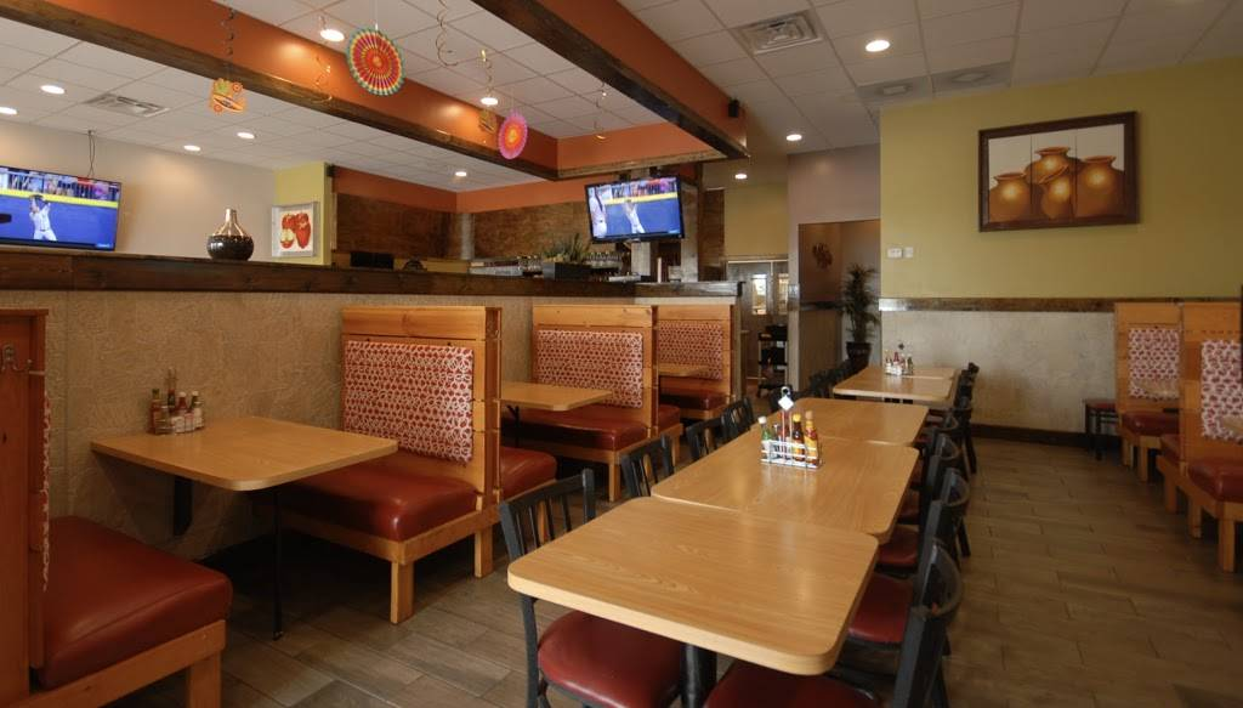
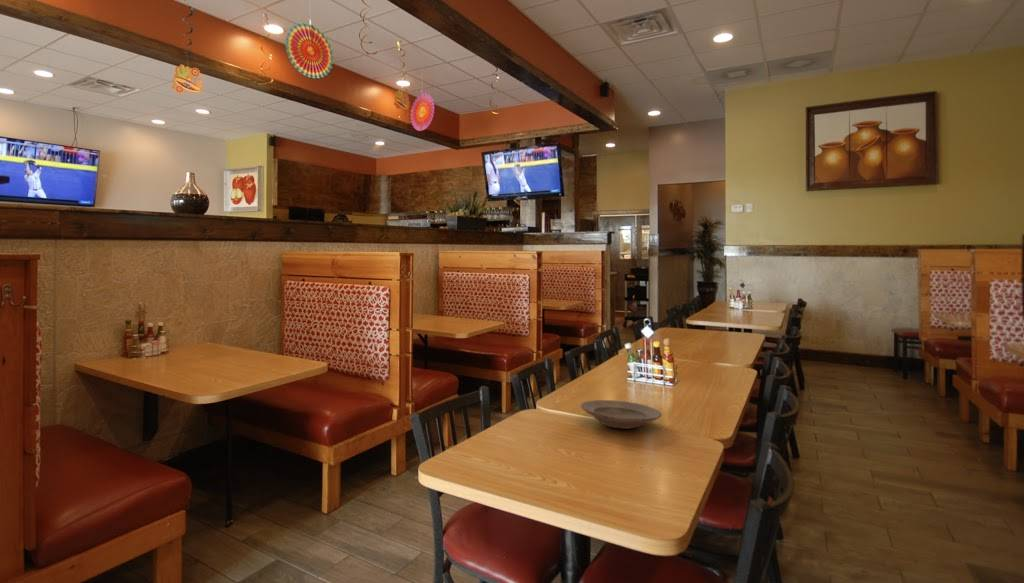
+ plate (620, 415)
